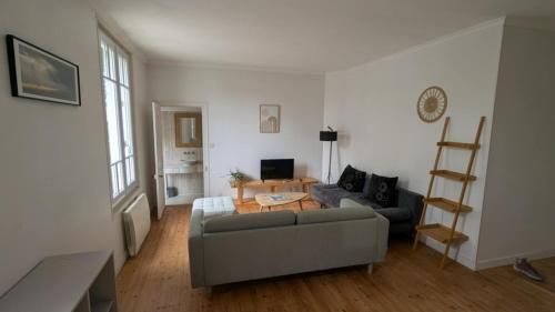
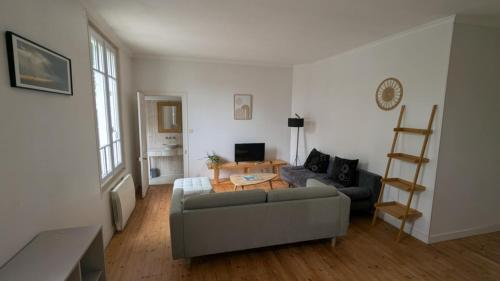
- sneaker (529, 266)
